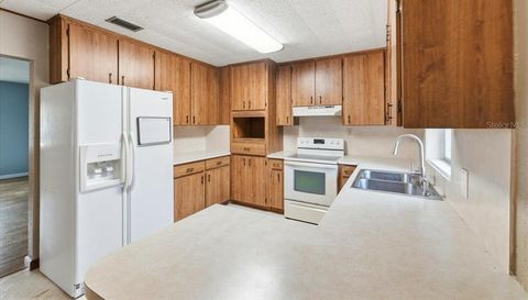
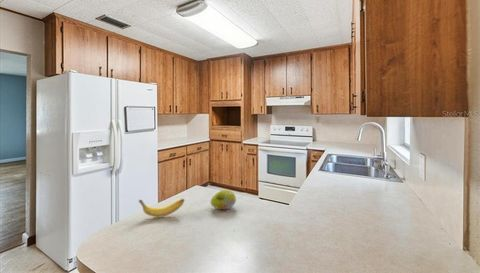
+ banana (162, 207)
+ fruit (223, 199)
